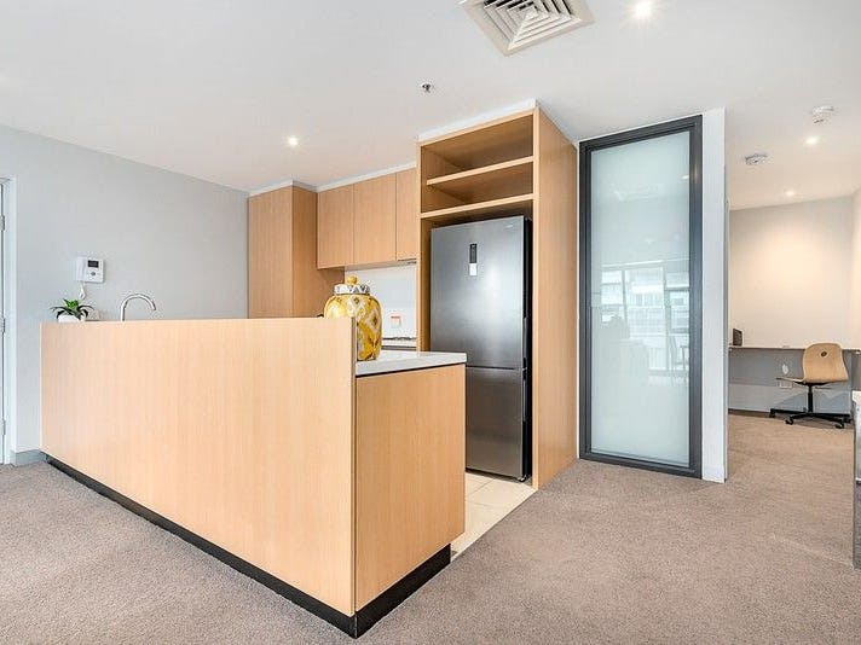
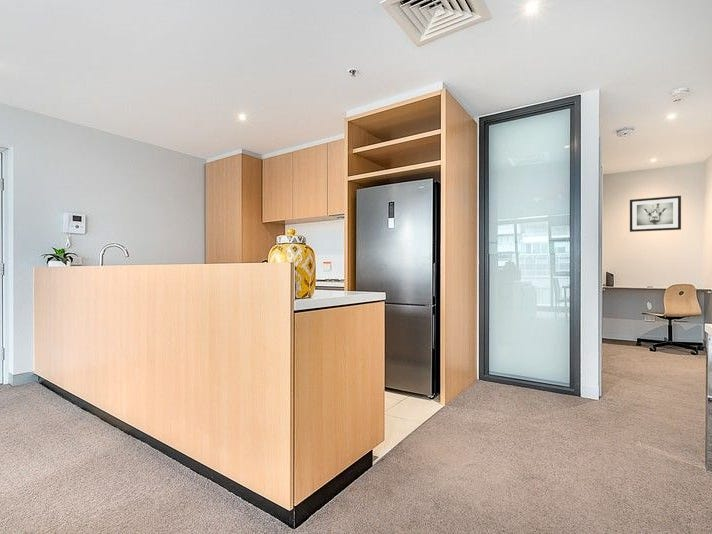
+ wall art (654, 214)
